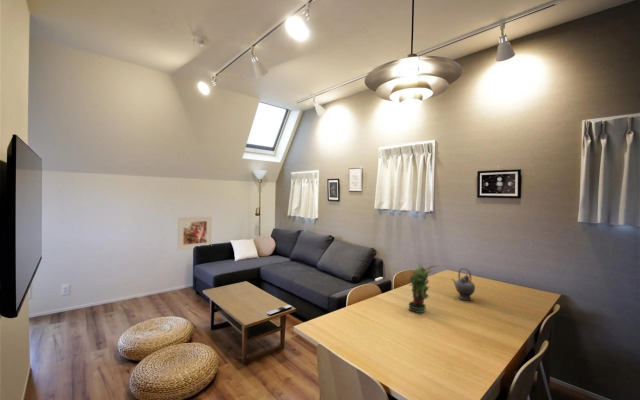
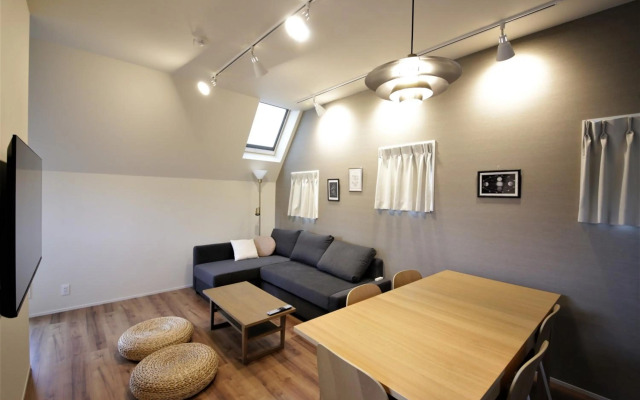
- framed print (195, 232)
- potted plant (421, 287)
- teapot (462, 282)
